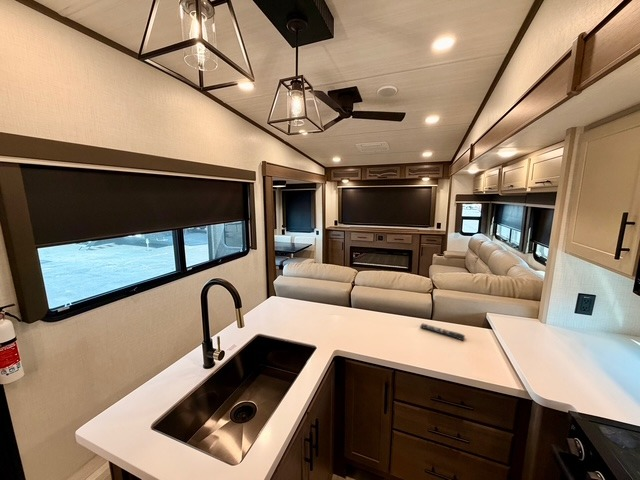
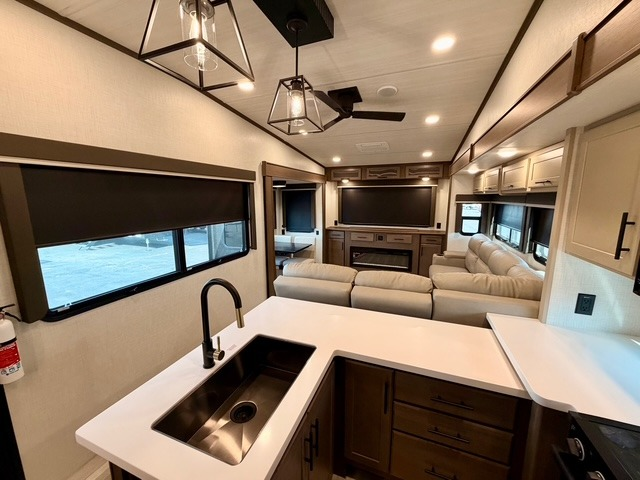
- remote control (441, 331)
